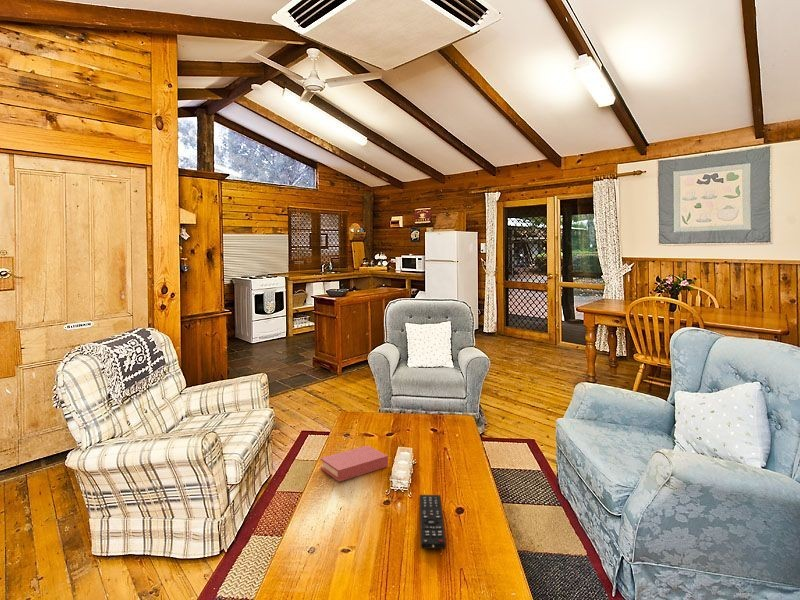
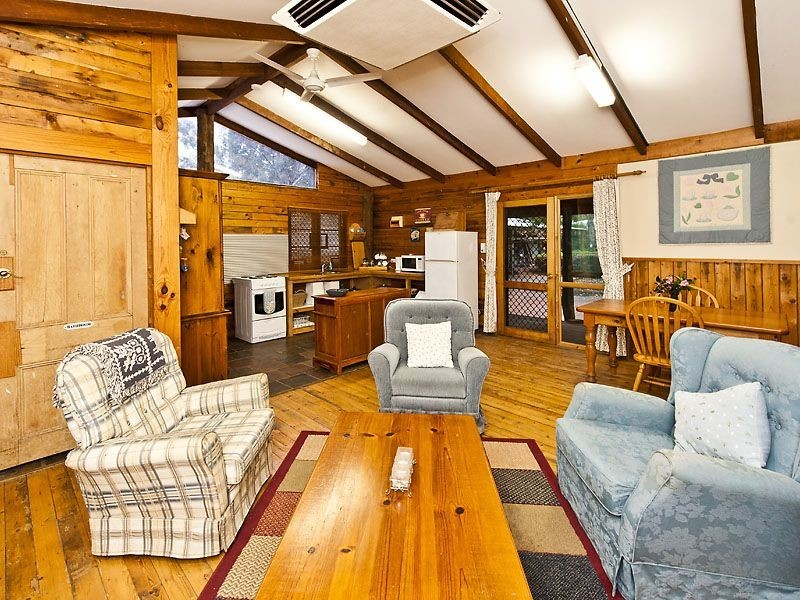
- remote control (431, 518)
- book (354, 462)
